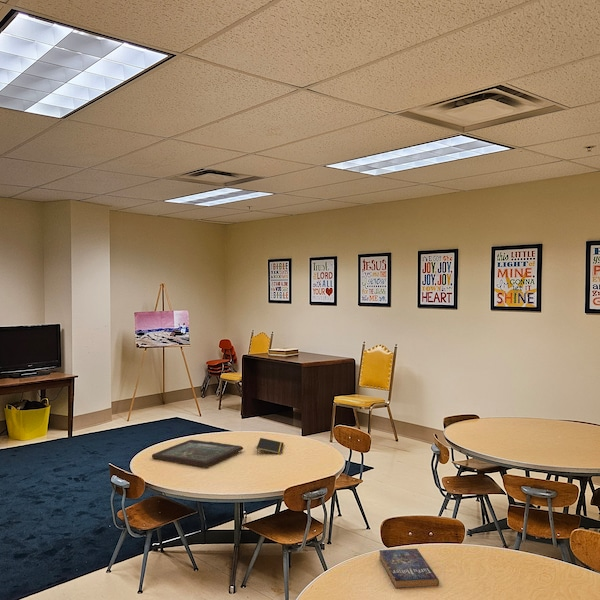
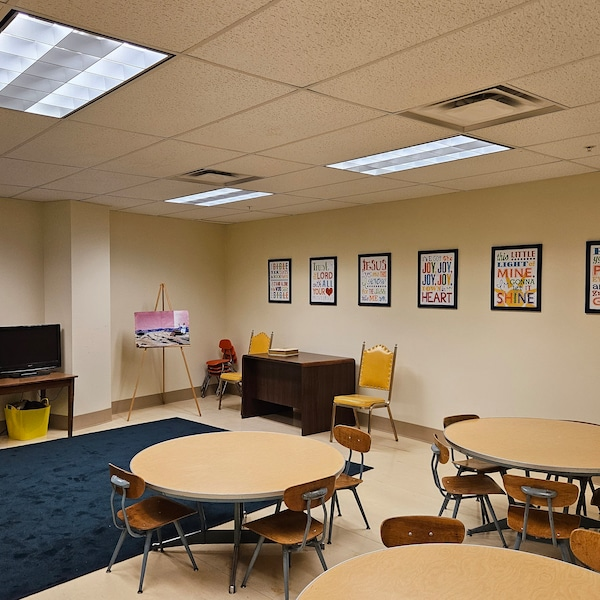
- notepad (270, 445)
- board game (198, 451)
- book (407, 567)
